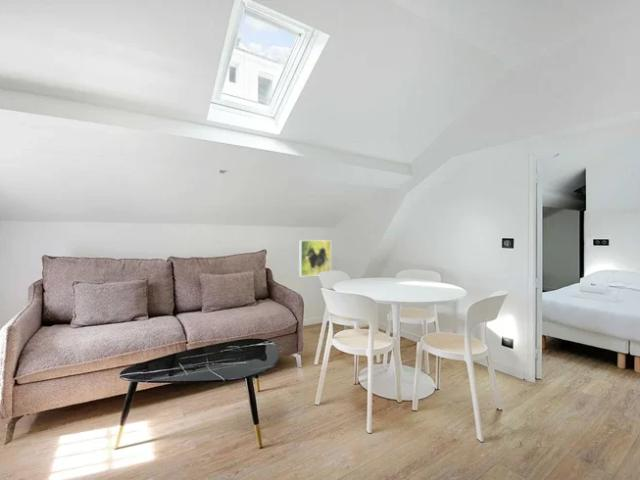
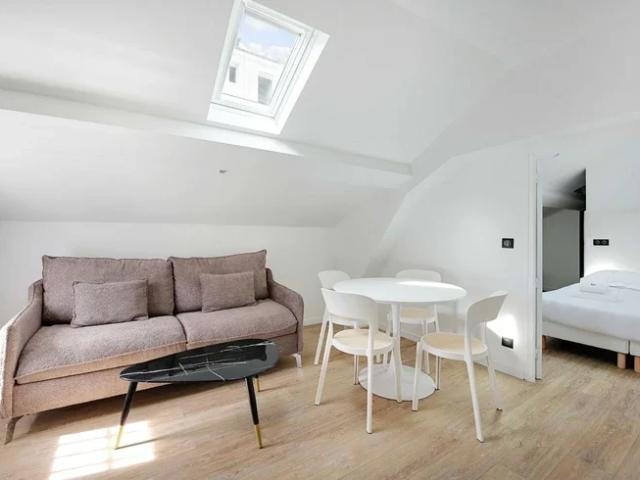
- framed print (315, 257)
